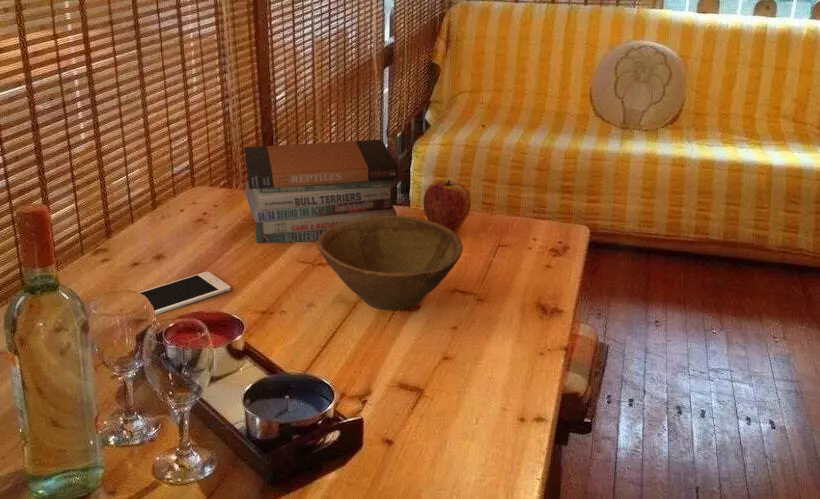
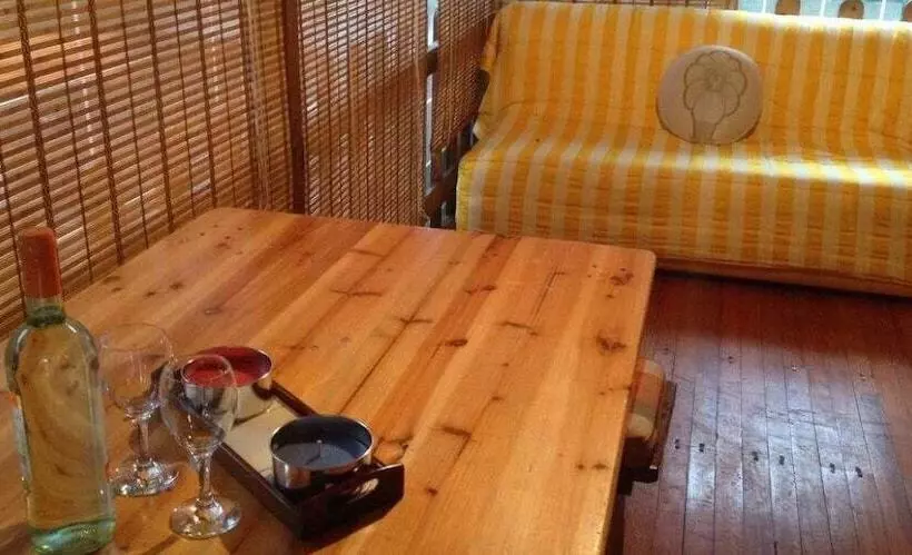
- bowl (390, 270)
- book stack (320, 191)
- cell phone (174, 294)
- apple (447, 205)
